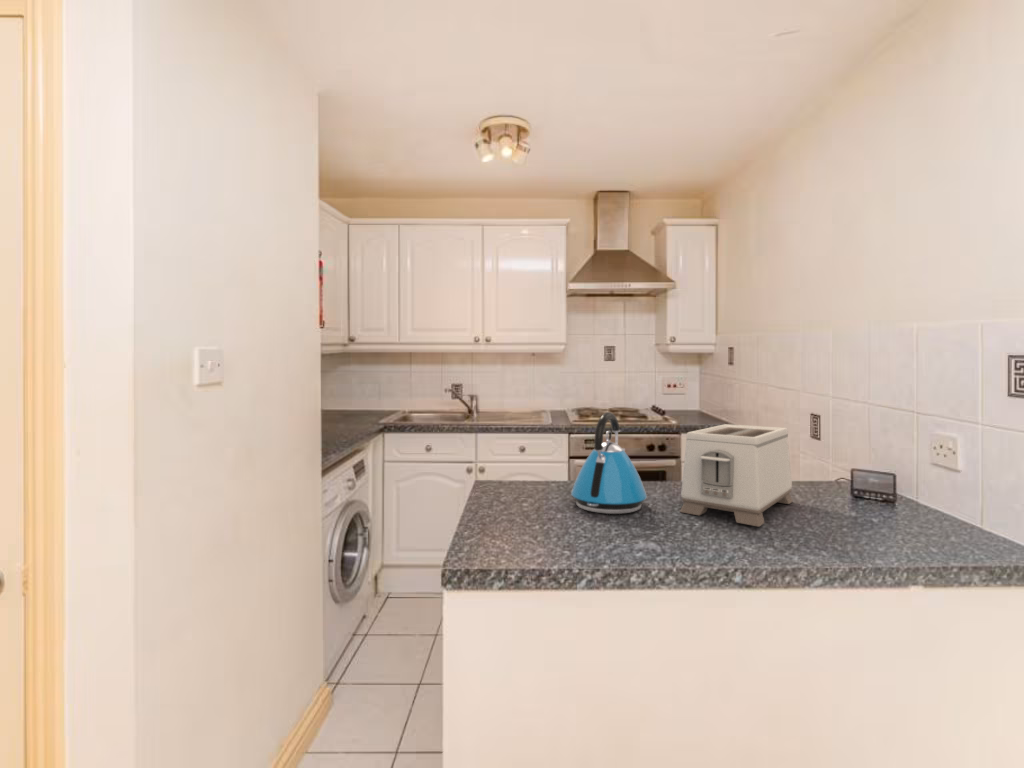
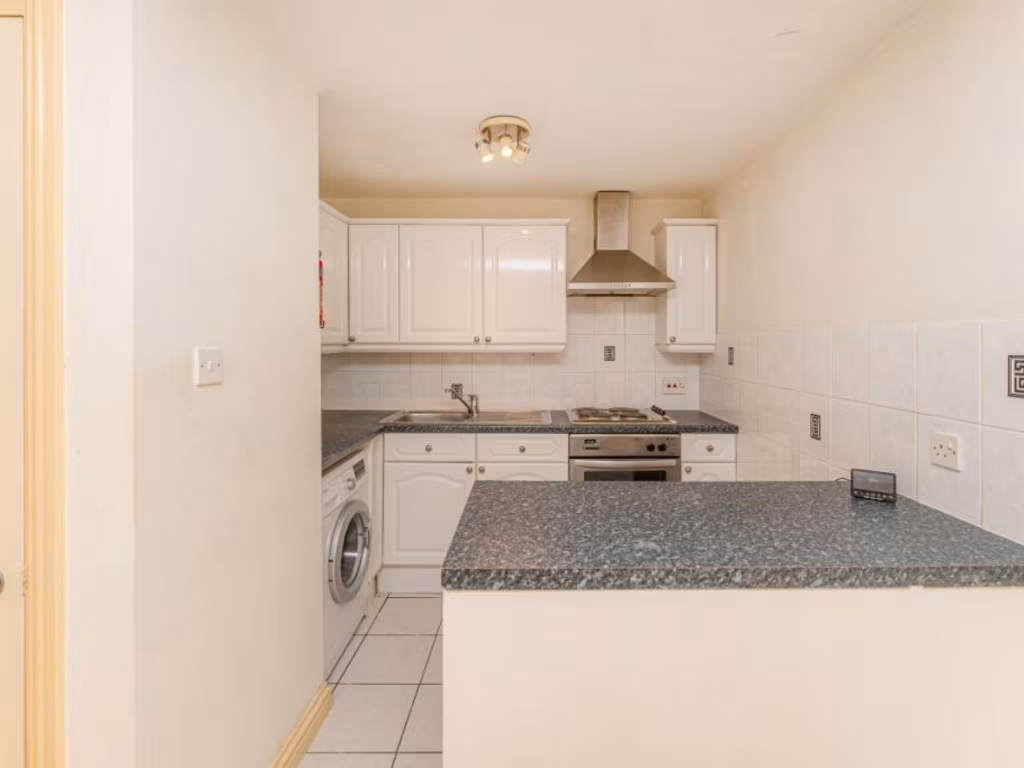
- kettle (607, 459)
- toaster (736, 469)
